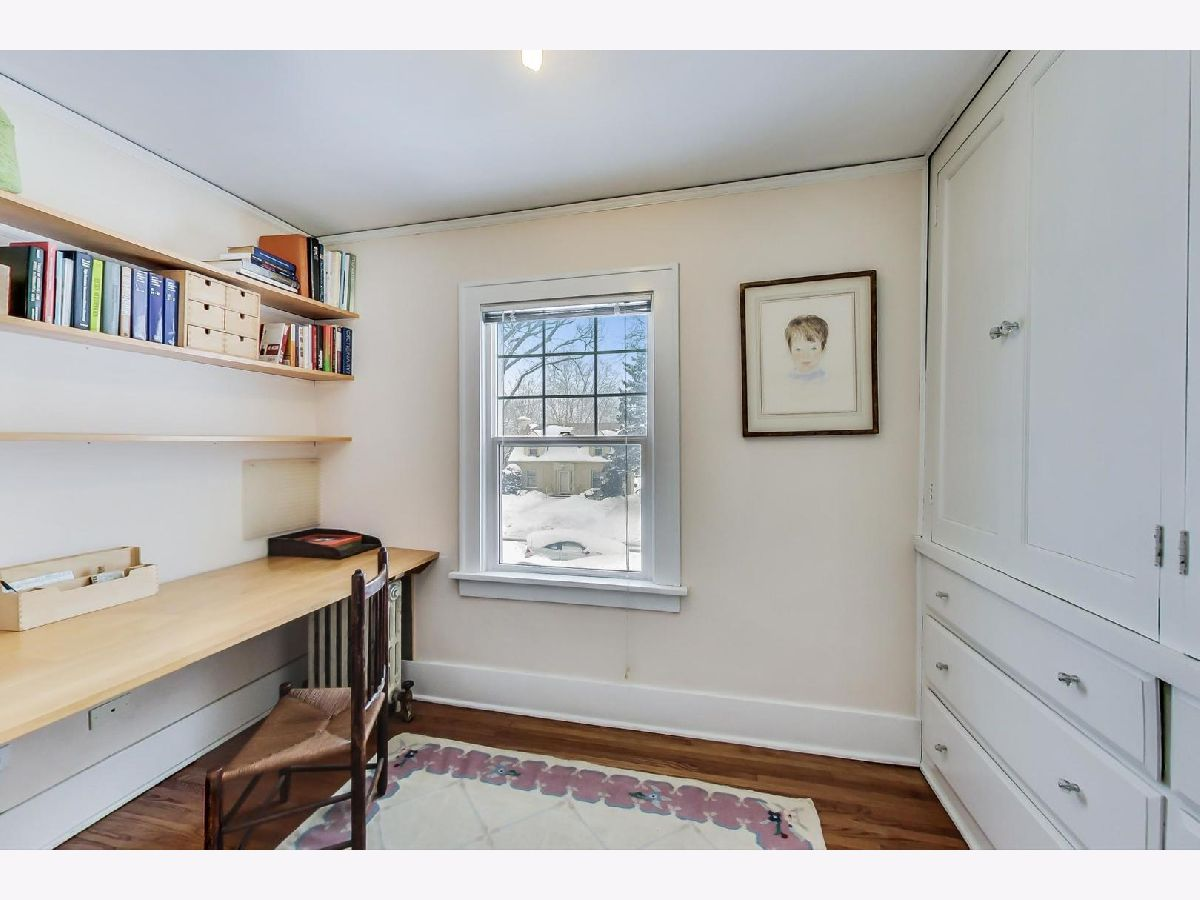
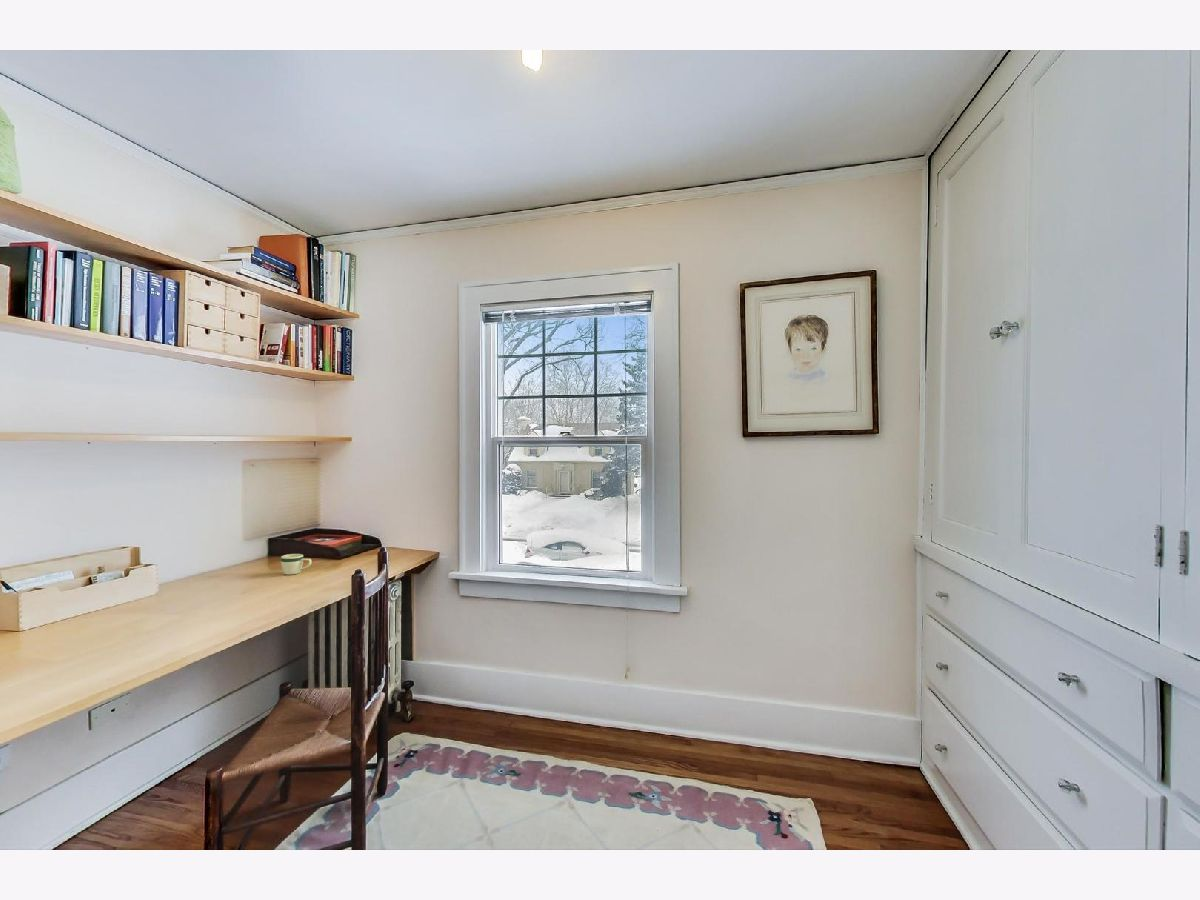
+ mug (296, 564)
